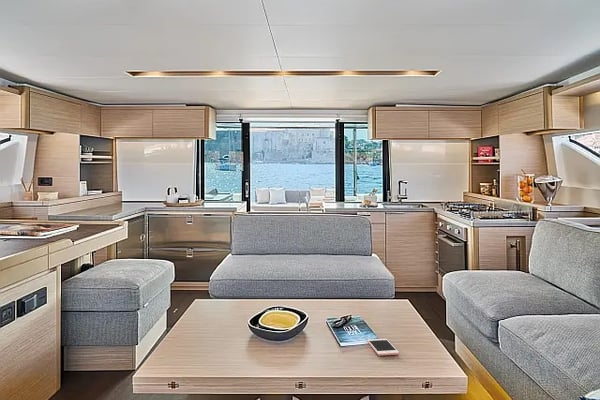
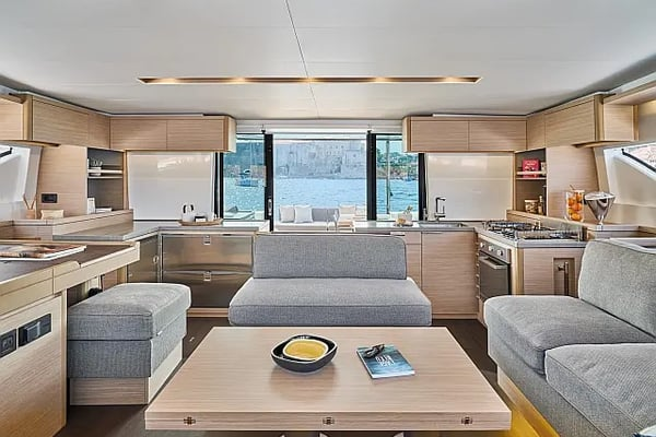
- cell phone (382, 346)
